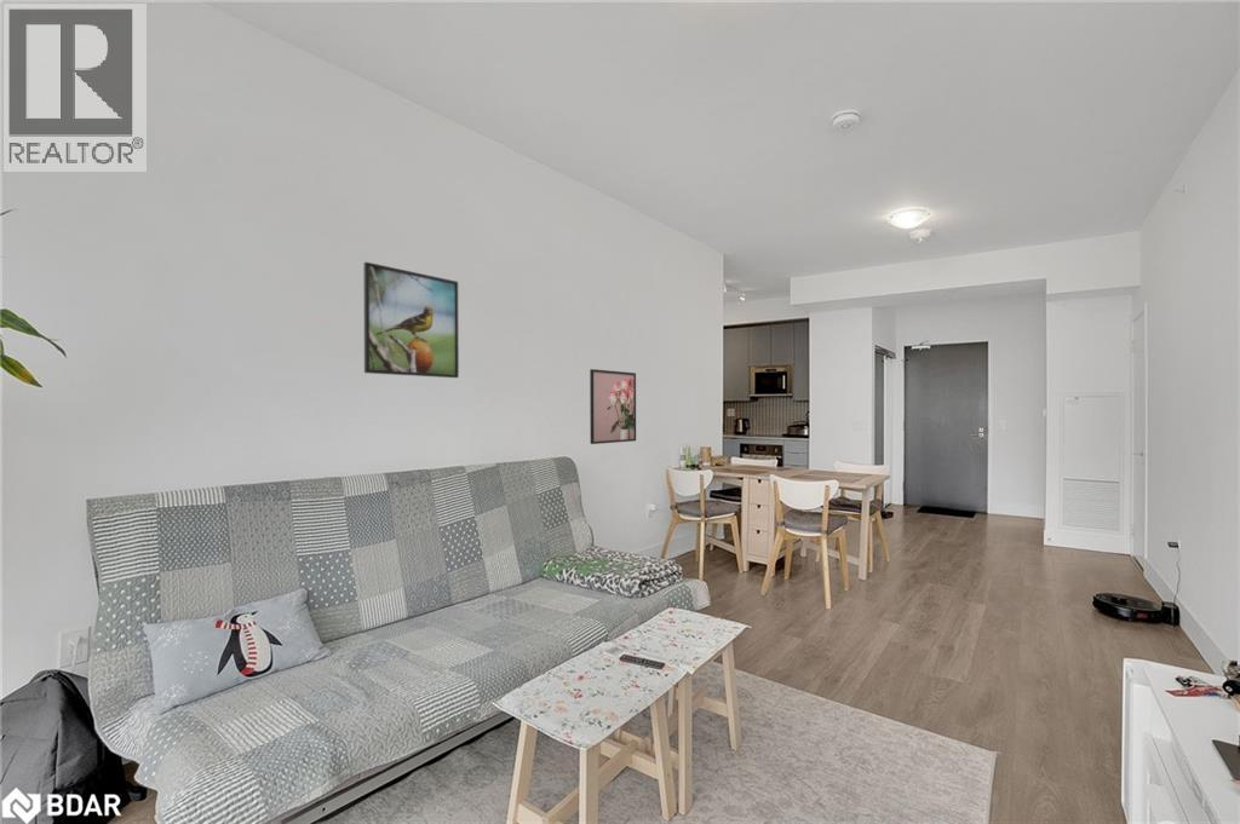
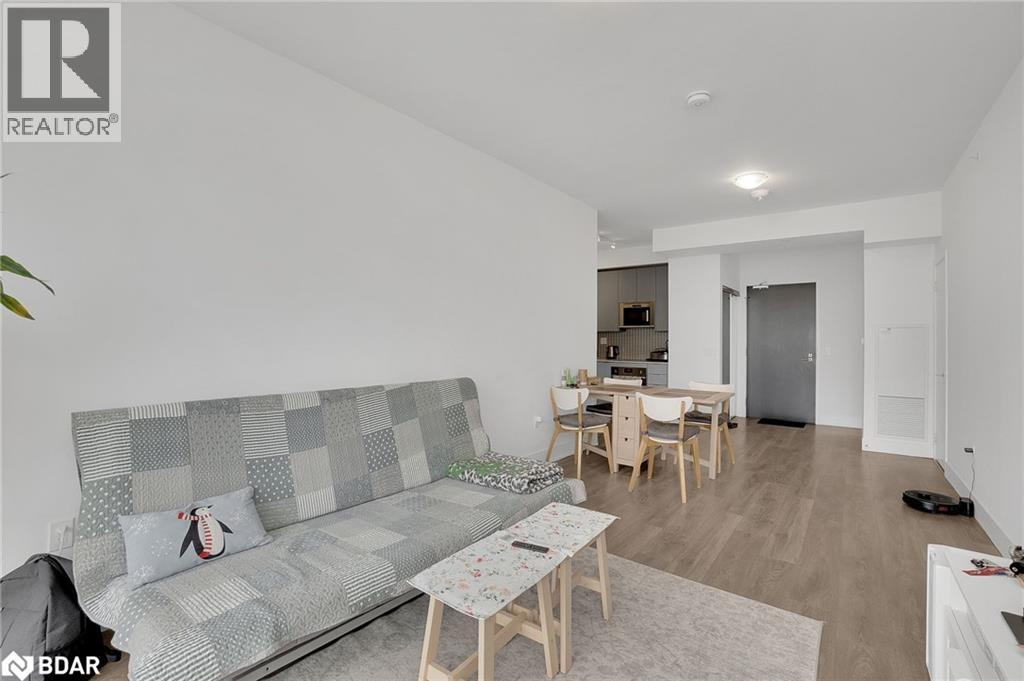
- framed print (414, 323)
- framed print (614, 407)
